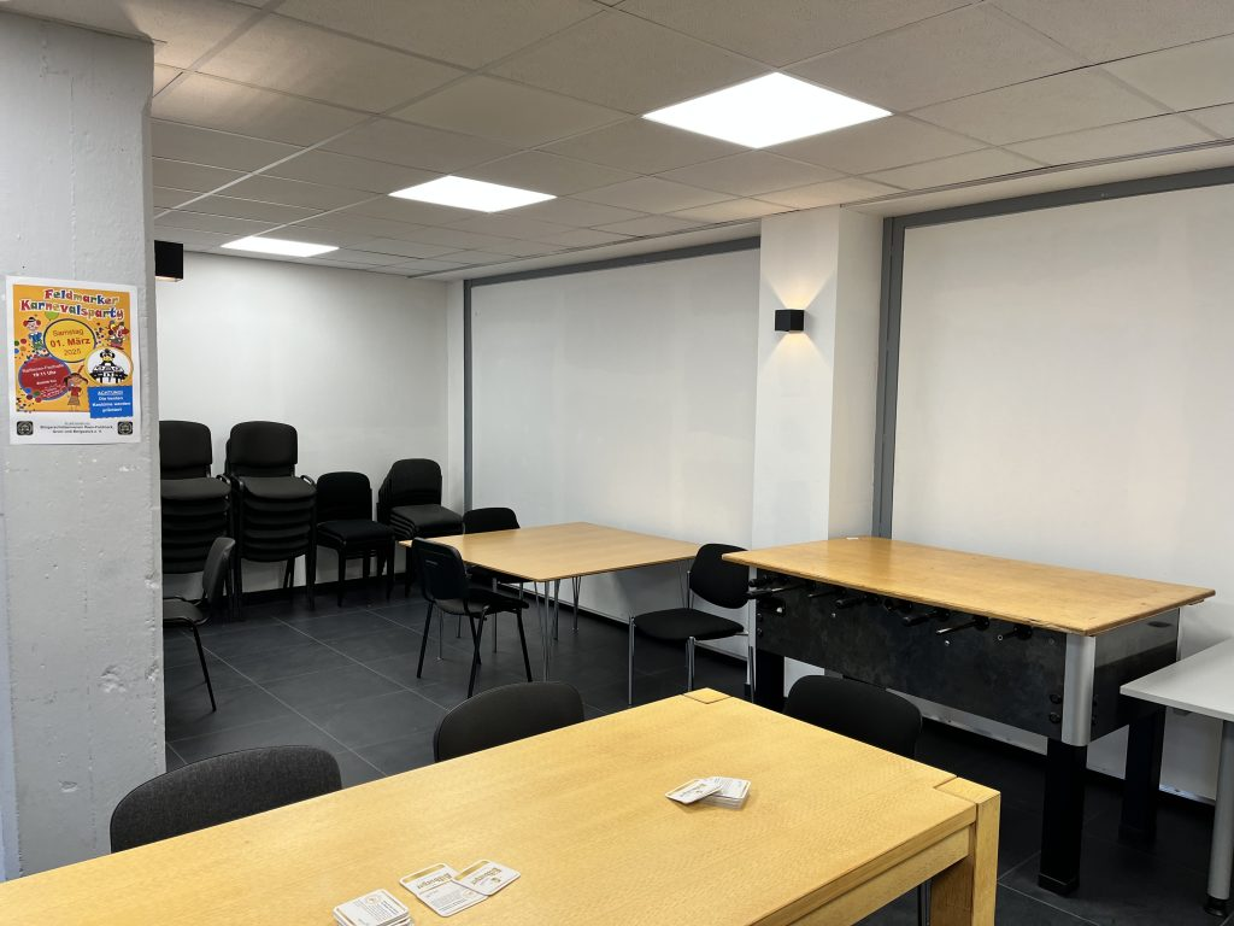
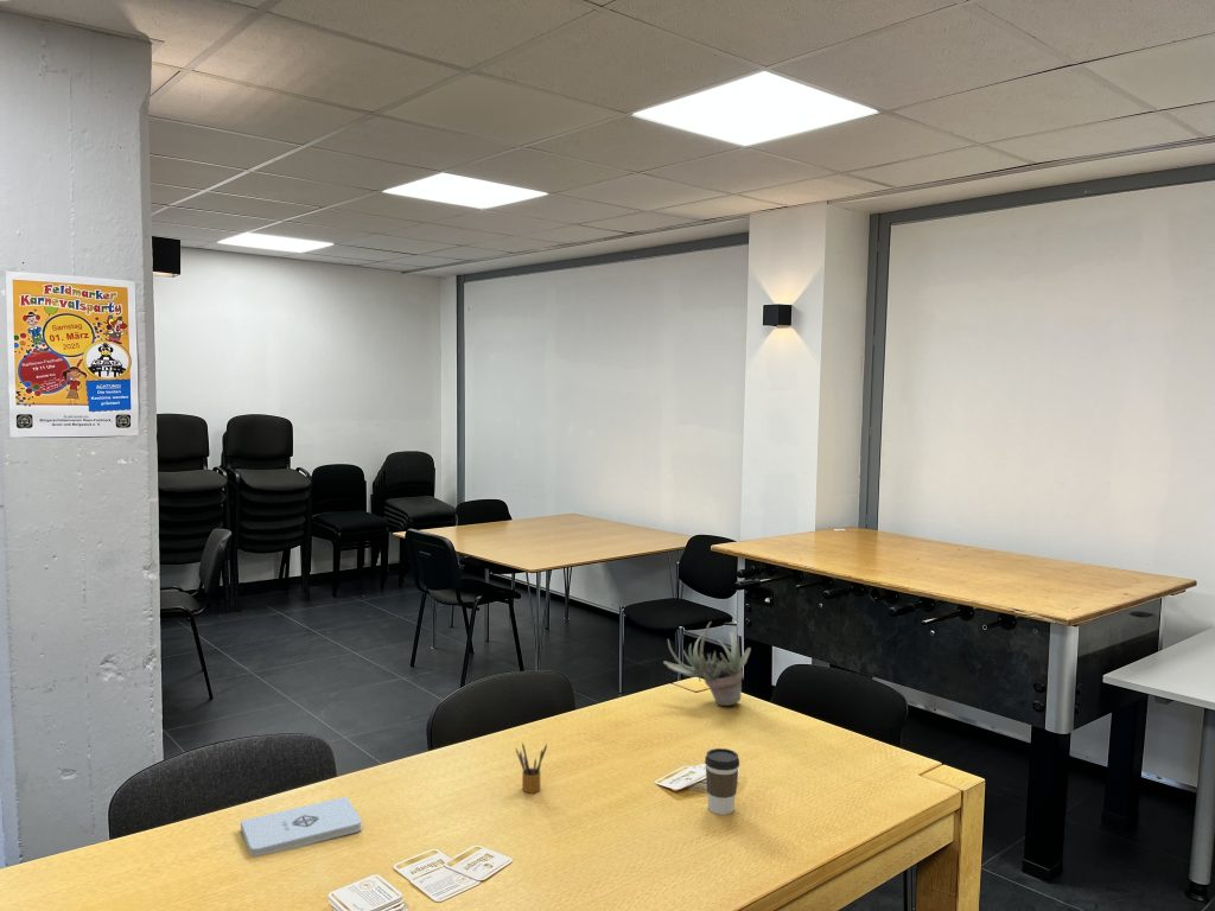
+ coffee cup (721, 782)
+ pencil box (534, 766)
+ succulent plant (706, 662)
+ notepad (301, 824)
